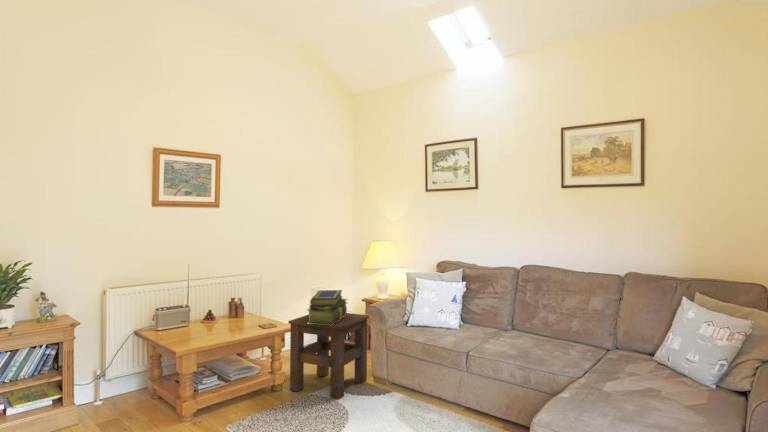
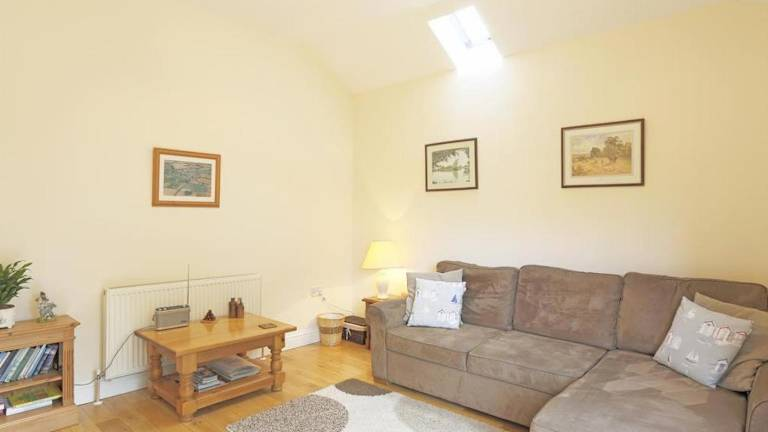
- side table (328, 351)
- stack of books (327, 306)
